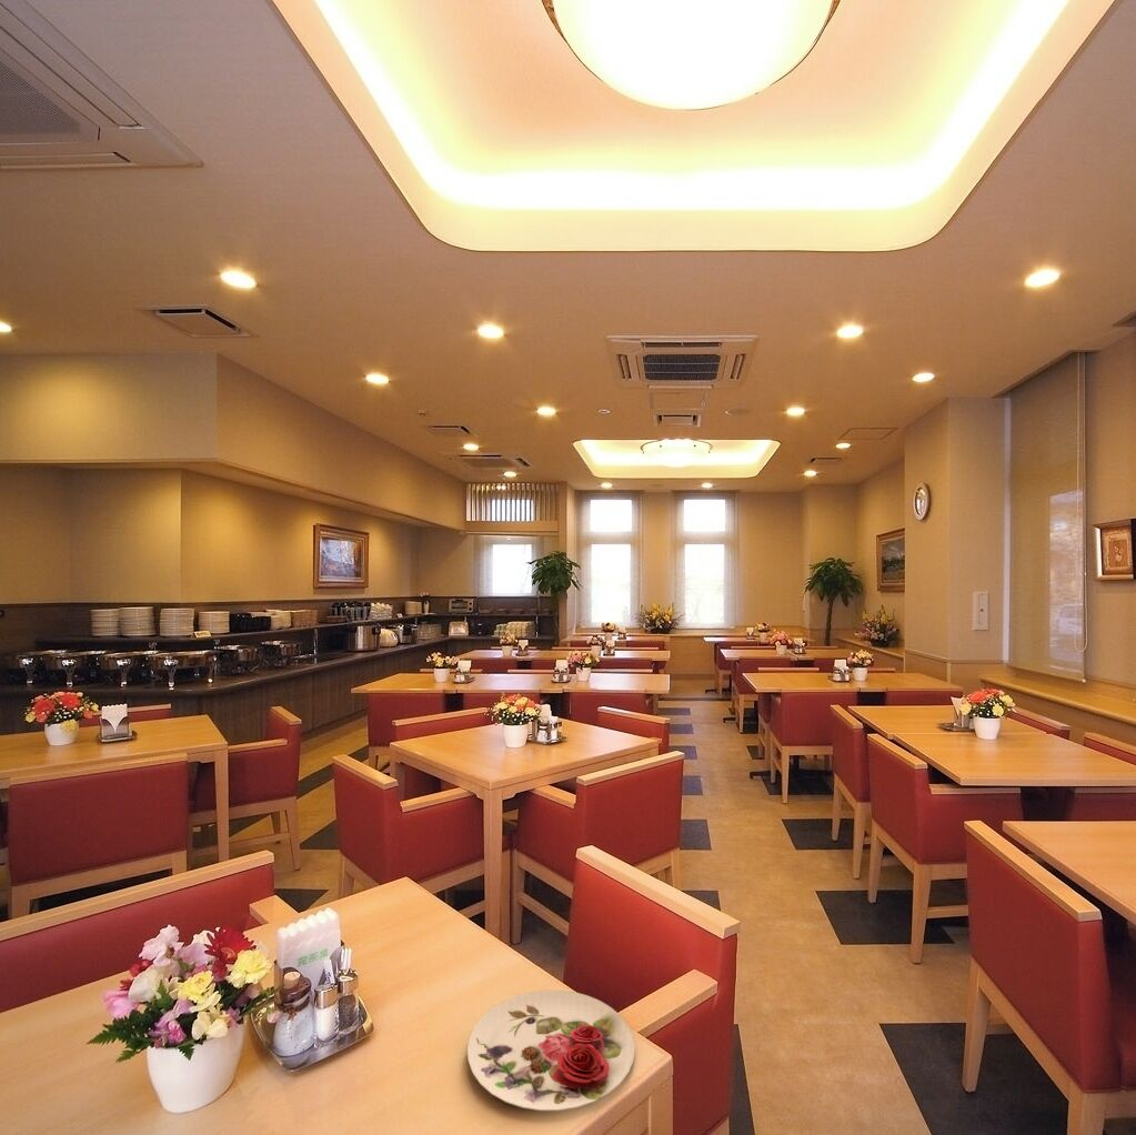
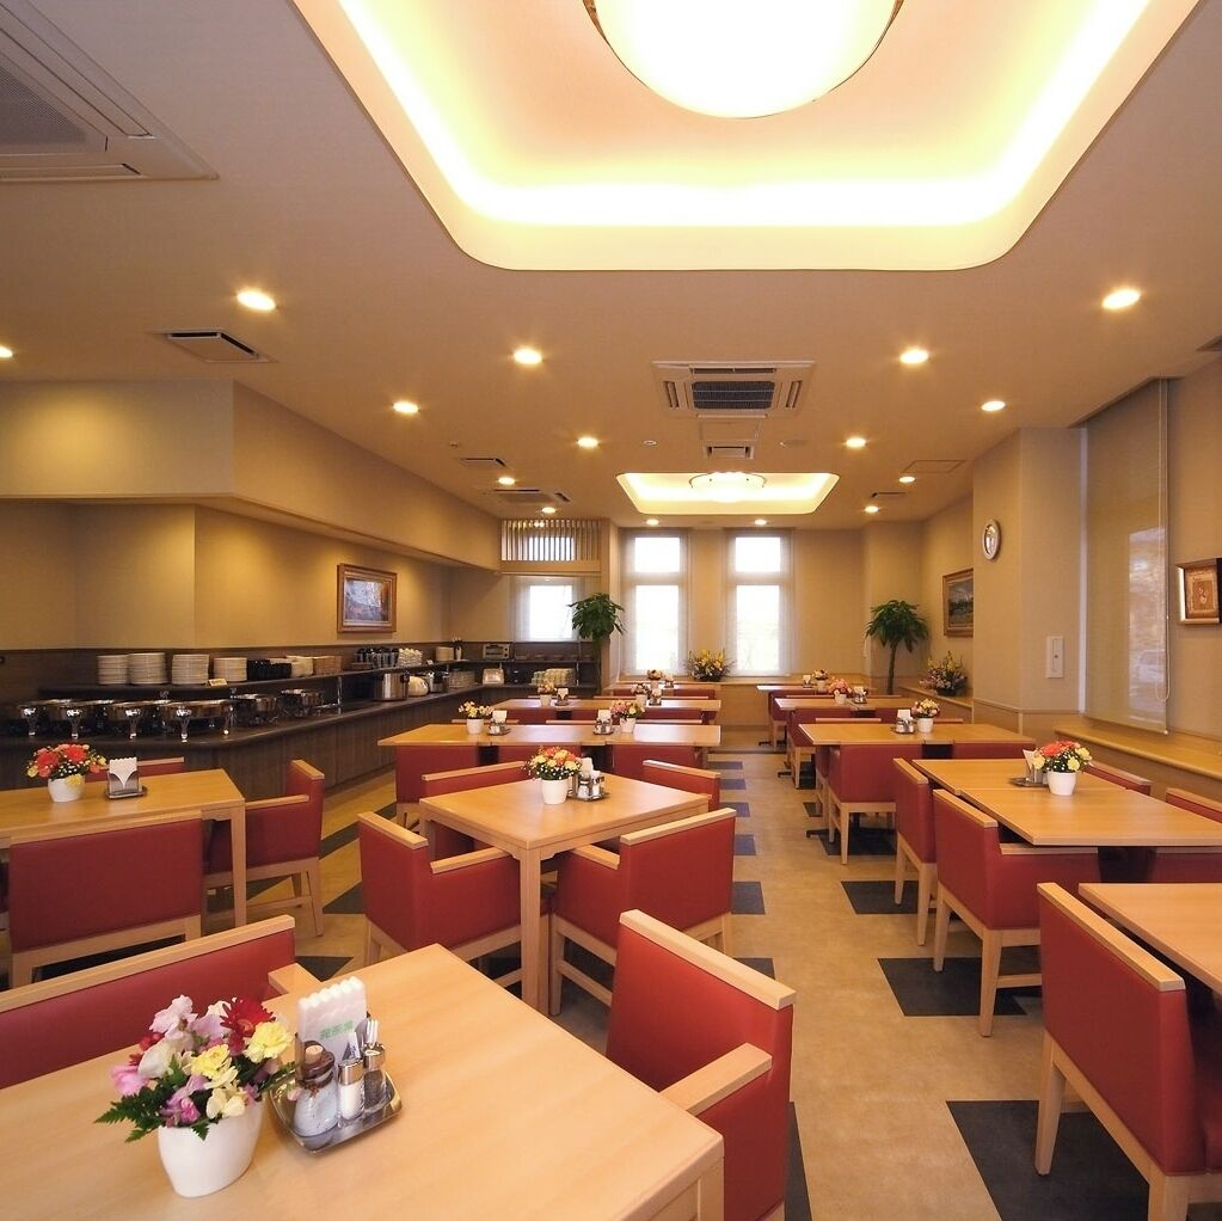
- plate (551, 1041)
